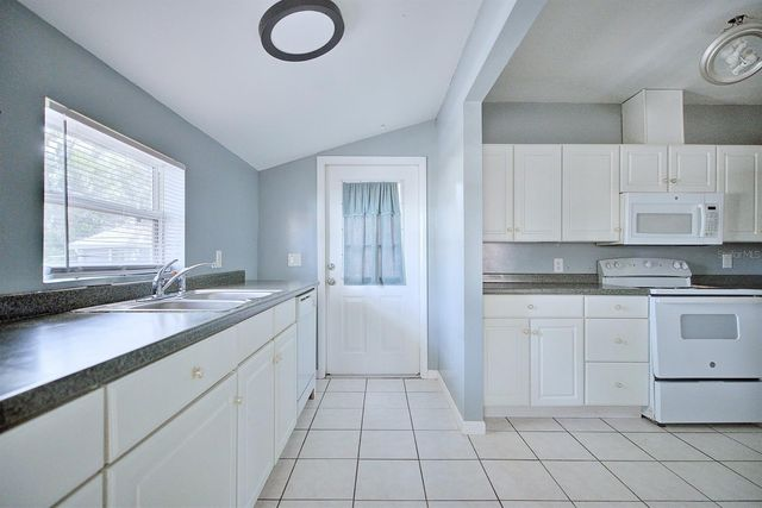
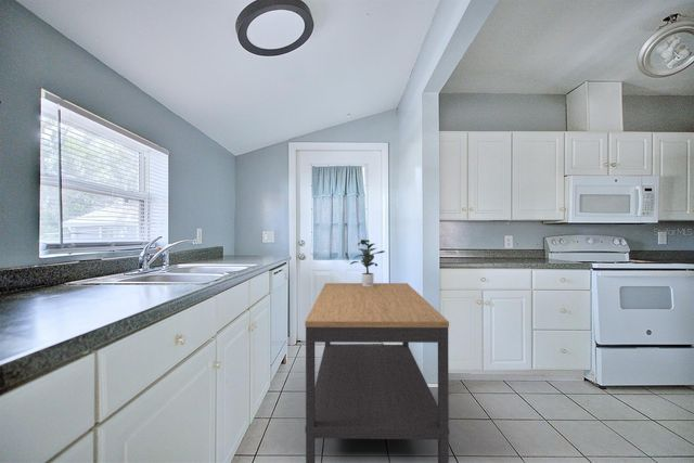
+ side table (370, 353)
+ potted plant (367, 262)
